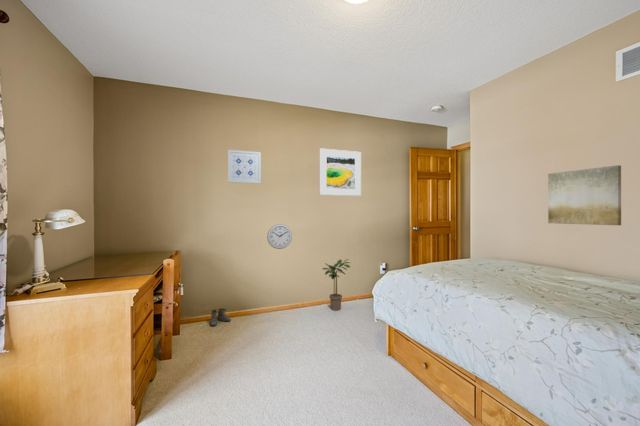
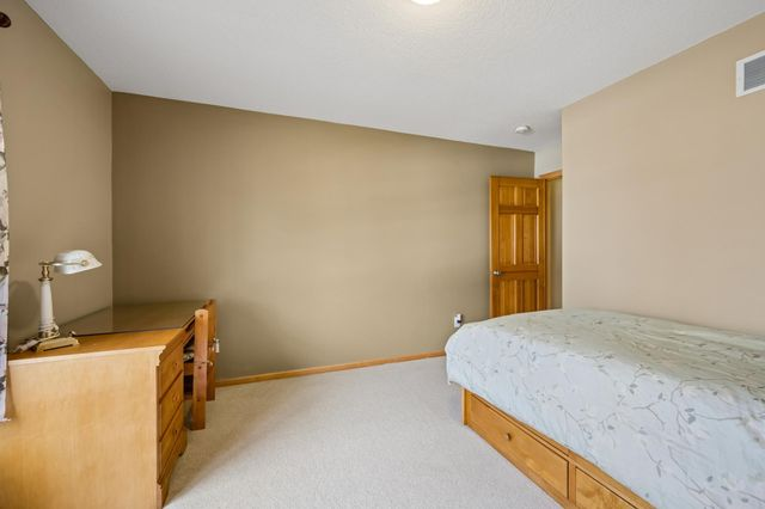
- boots (218, 316)
- wall clock (279, 236)
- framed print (340, 172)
- wall art (581, 197)
- wall art (244, 167)
- potted plant (336, 283)
